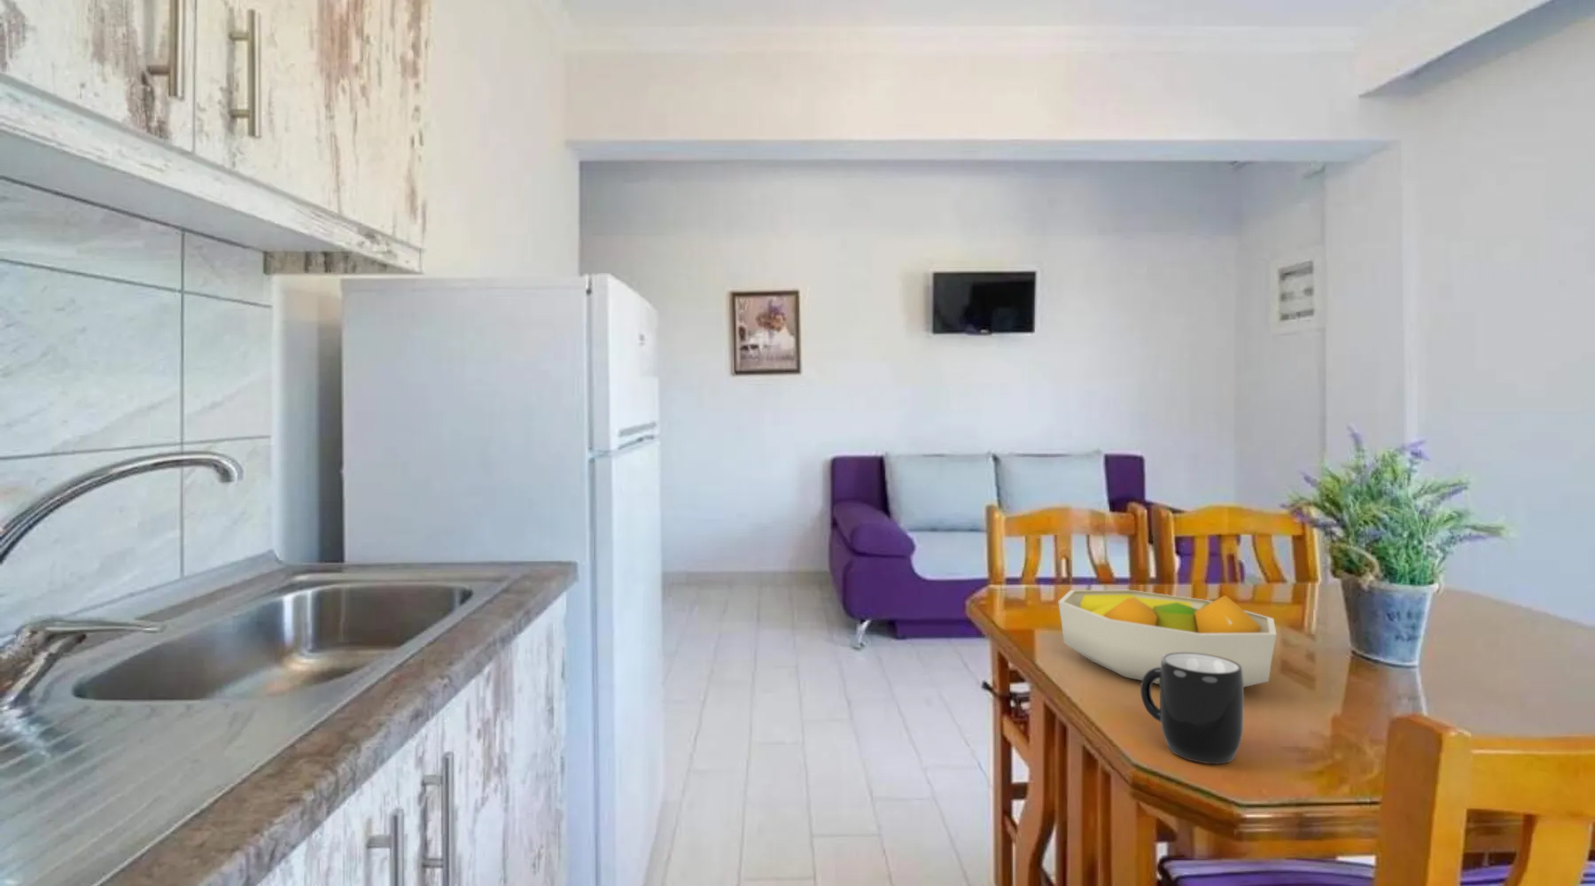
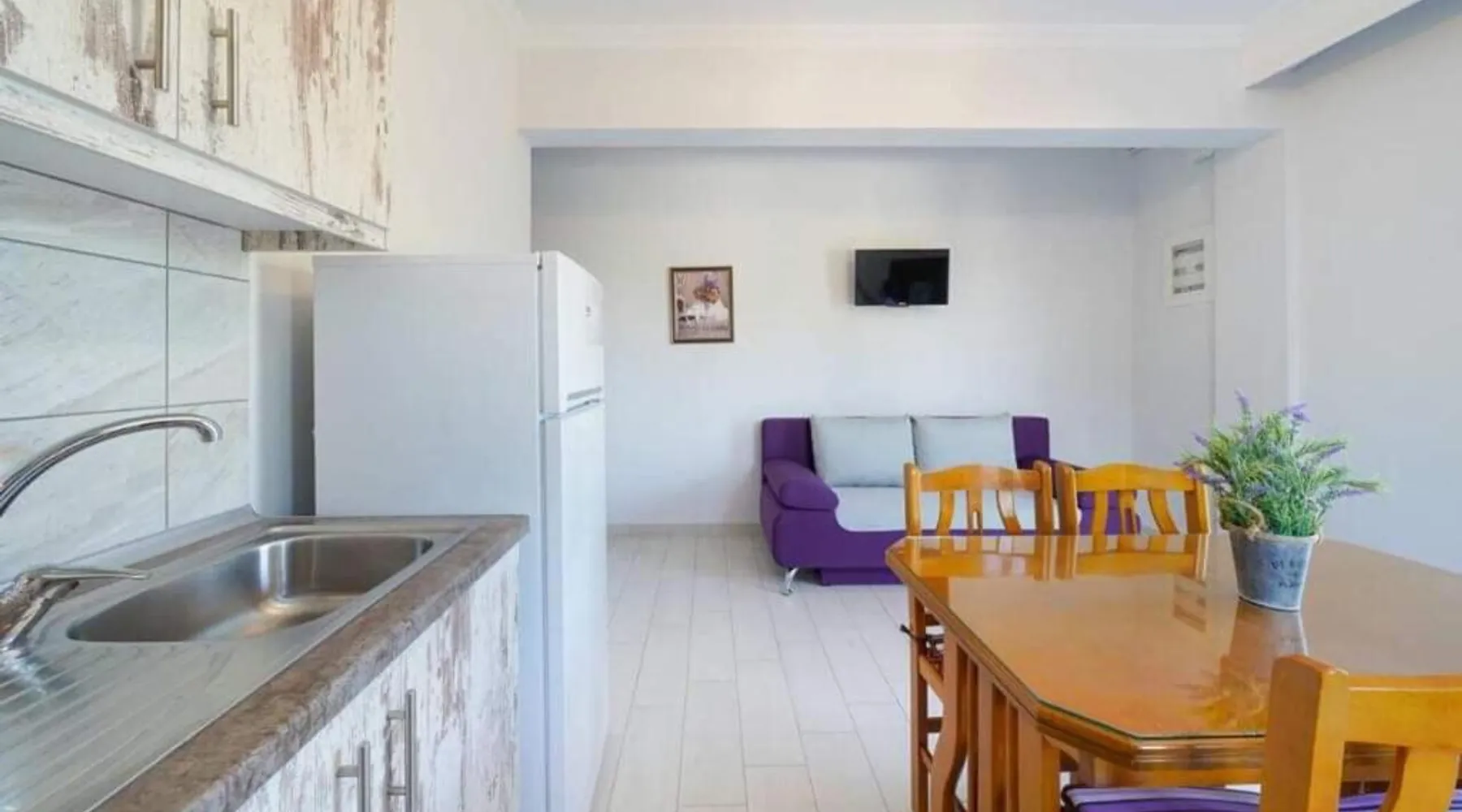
- mug (1187, 703)
- fruit bowl (1160, 624)
